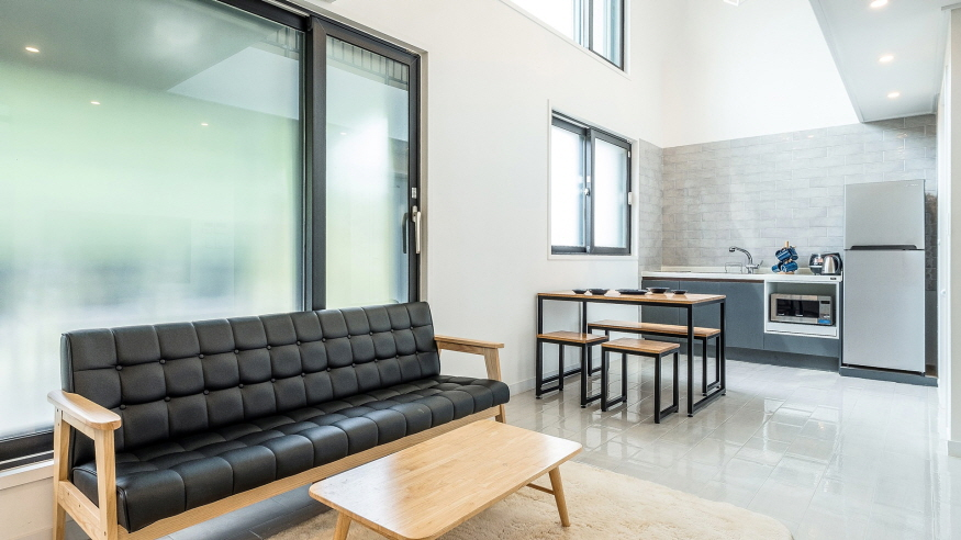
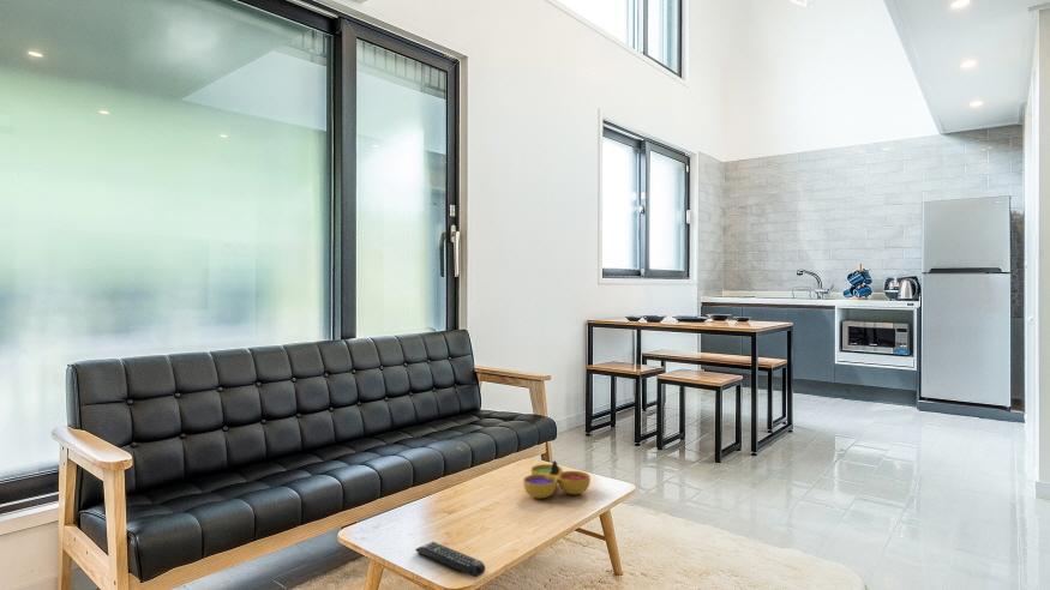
+ remote control (449, 558)
+ decorative bowl (558, 477)
